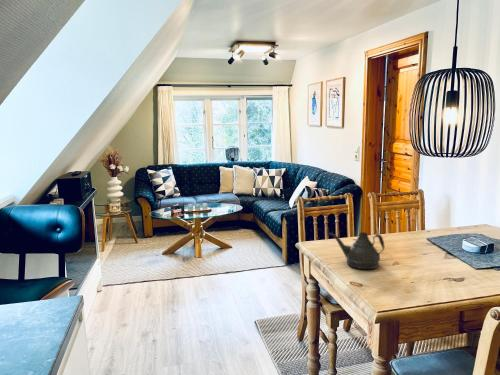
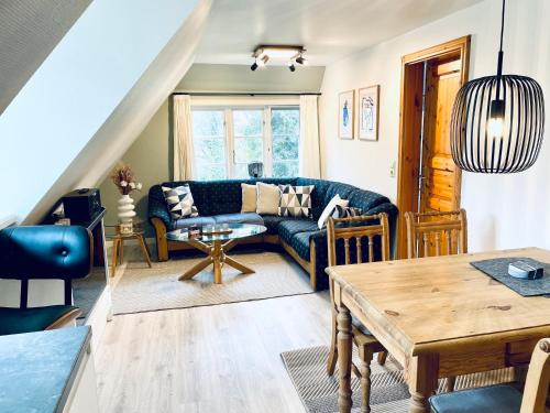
- teapot (356, 247)
